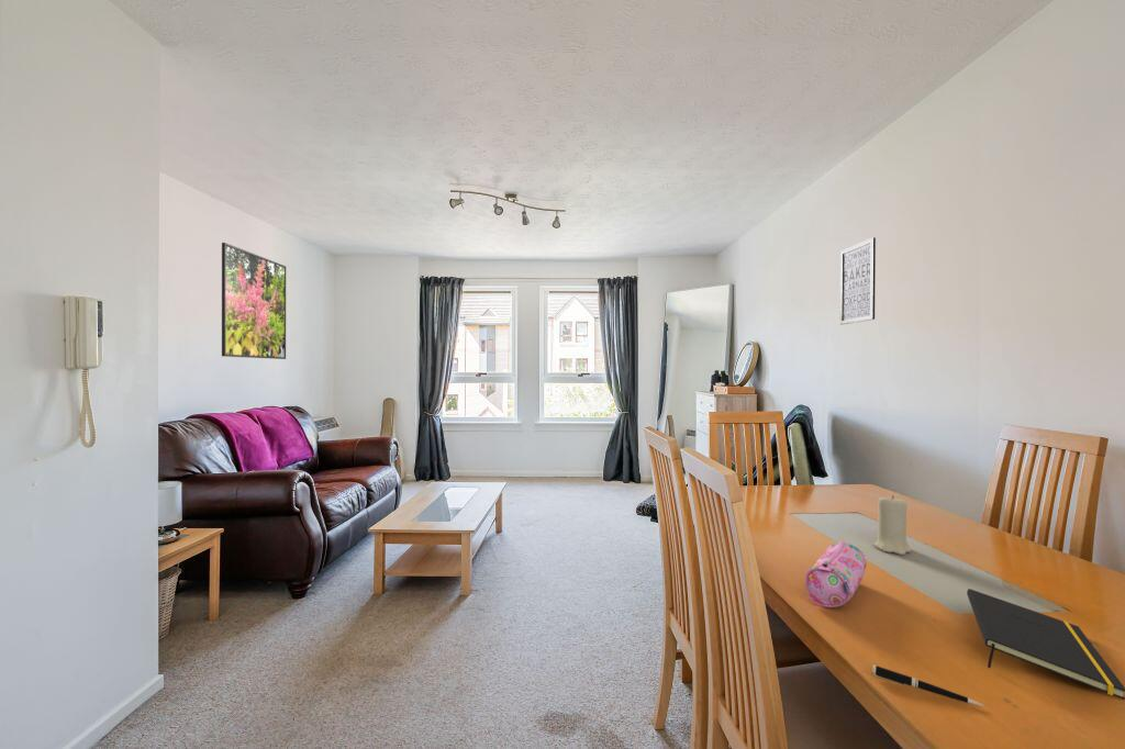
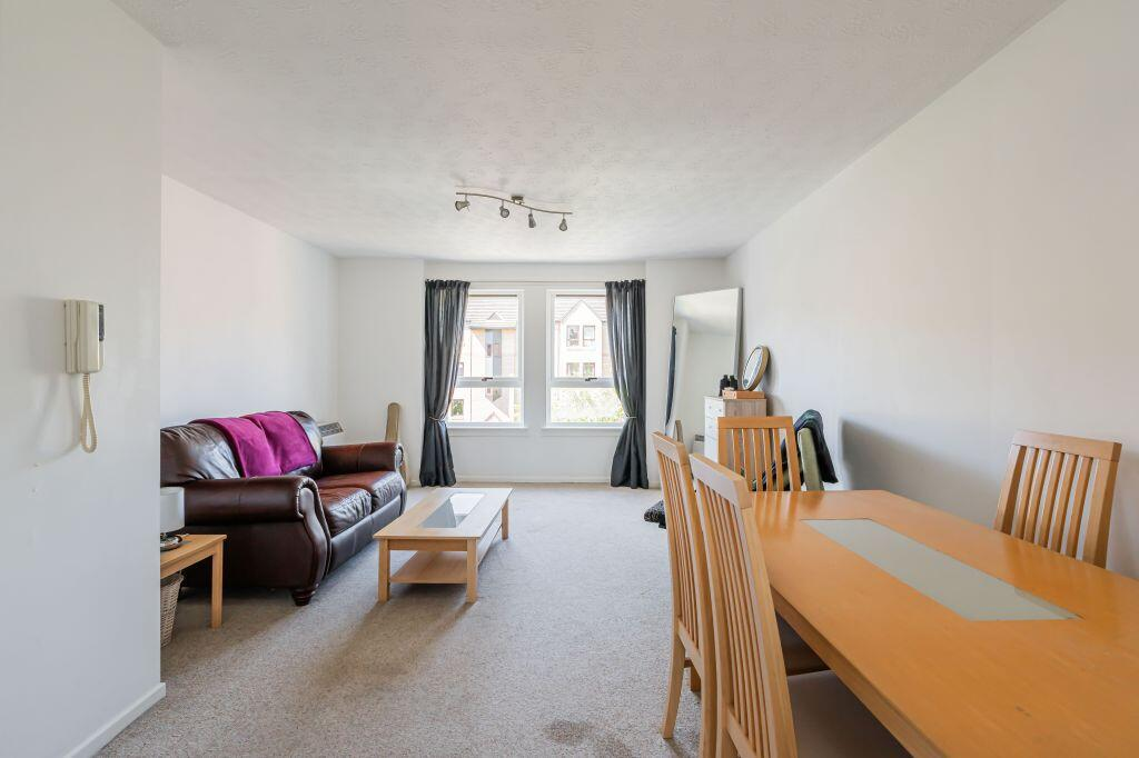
- candle (892, 522)
- notepad (1034, 635)
- wall art (856, 283)
- pen (925, 684)
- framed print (257, 306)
- pencil case (836, 572)
